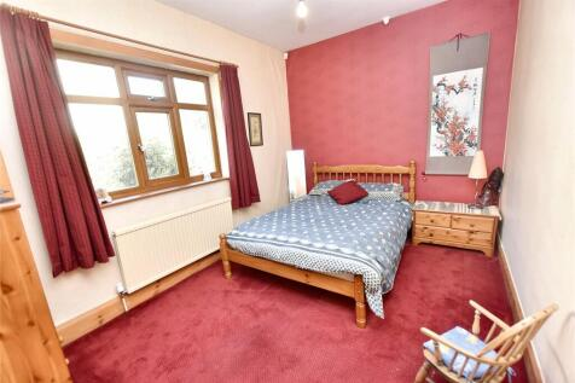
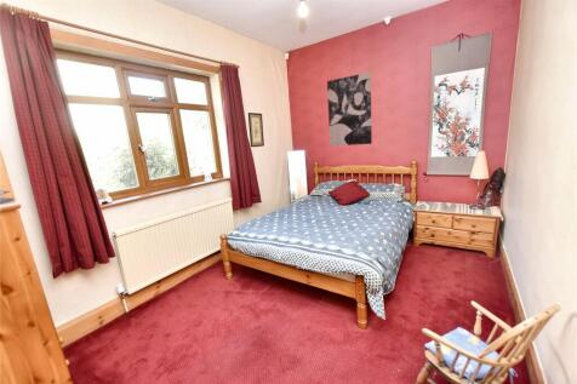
+ wall art (348, 111)
